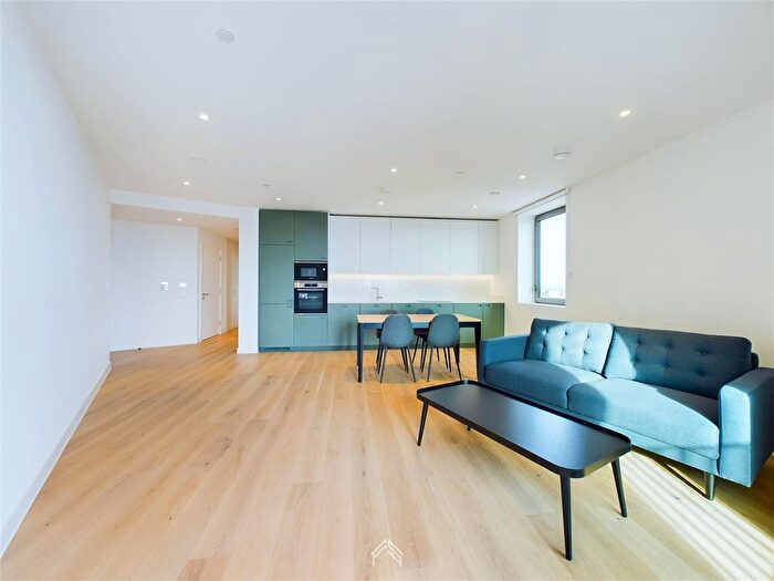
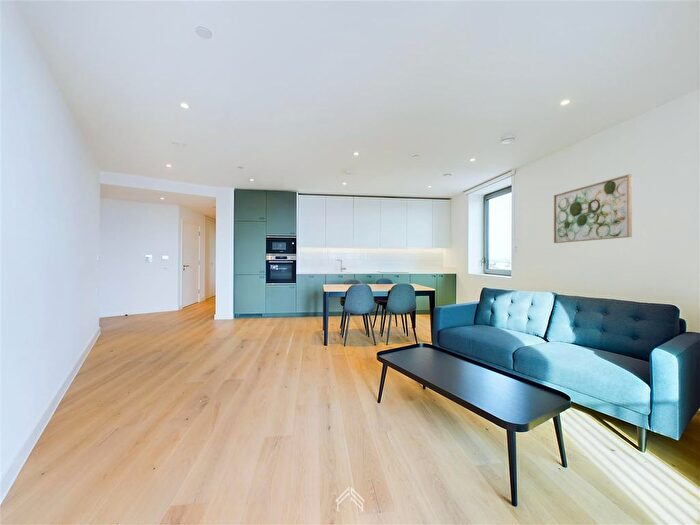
+ wall art (586, 213)
